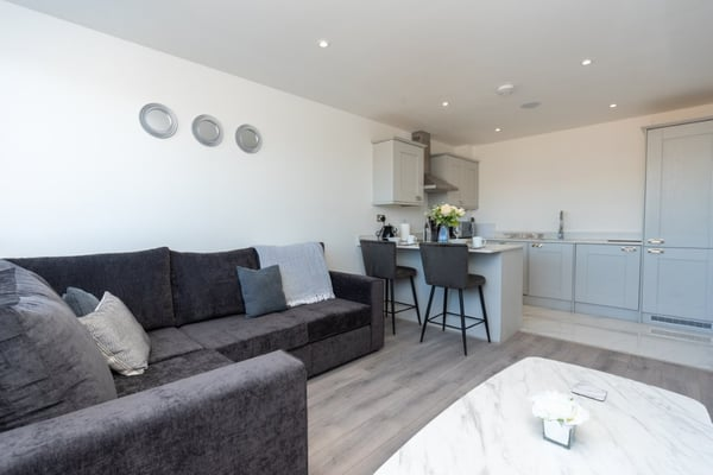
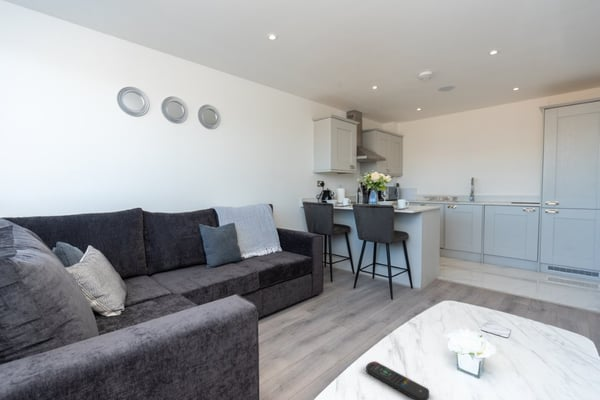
+ remote control (395, 379)
